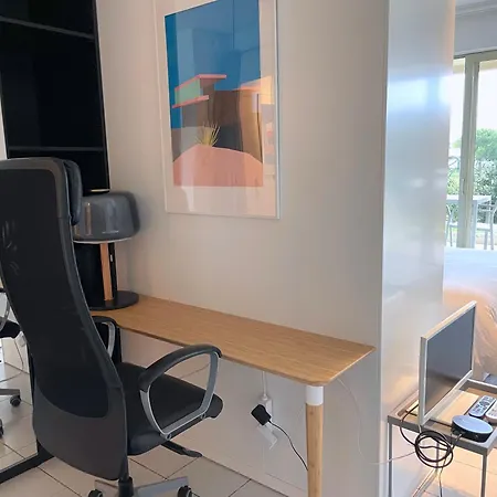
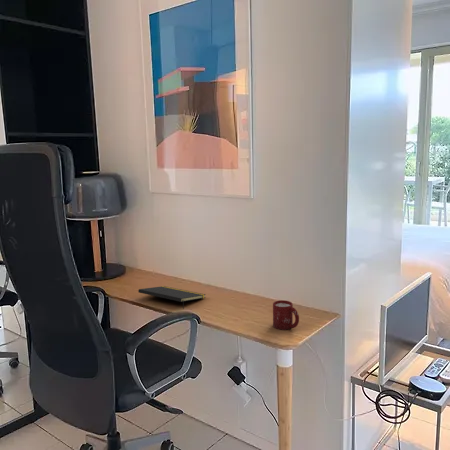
+ cup (286, 315)
+ notepad (172, 293)
